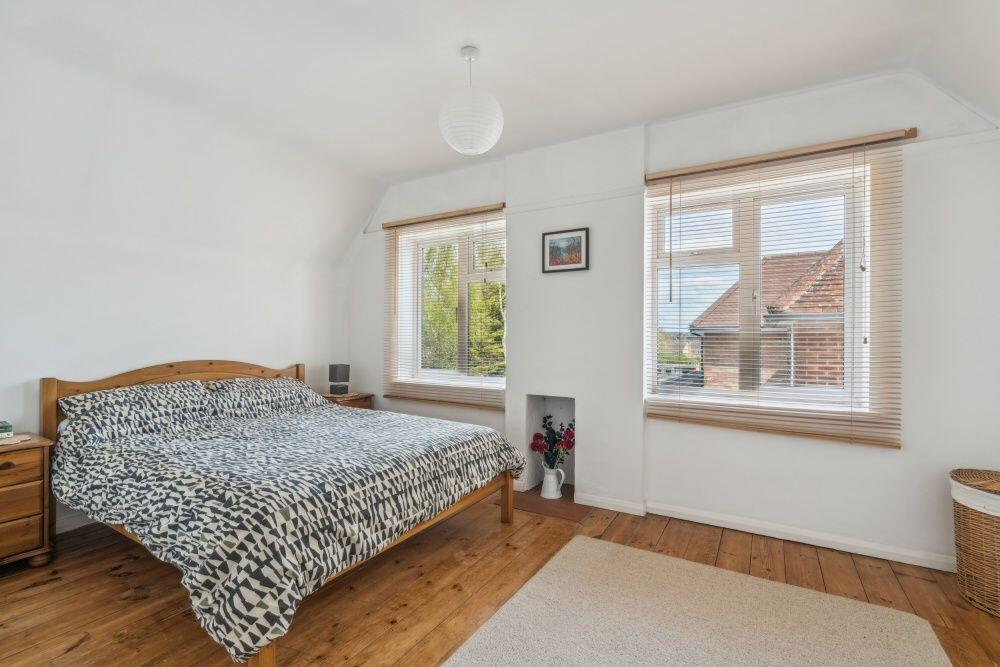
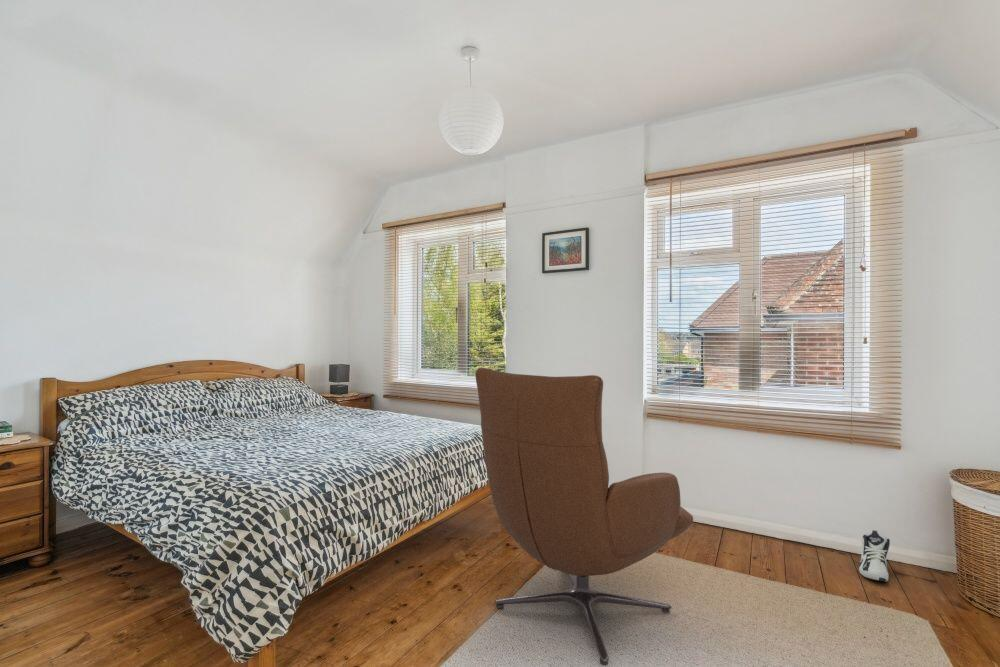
+ sneaker (874, 552)
+ chair (580, 489)
